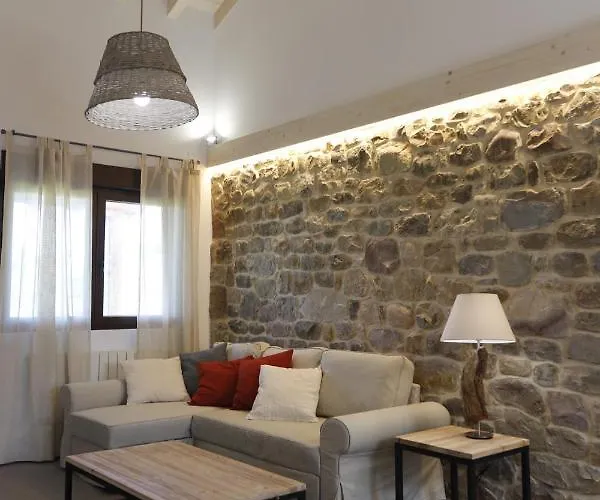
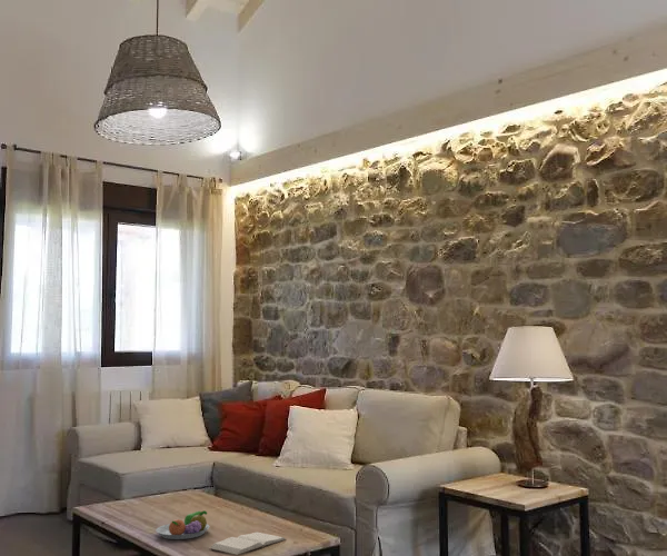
+ book (248, 540)
+ fruit bowl (185, 522)
